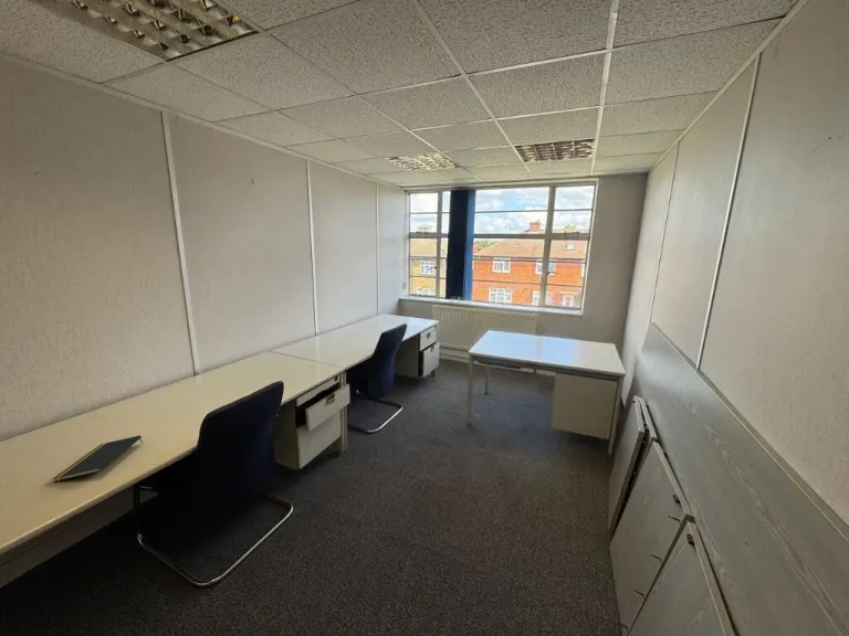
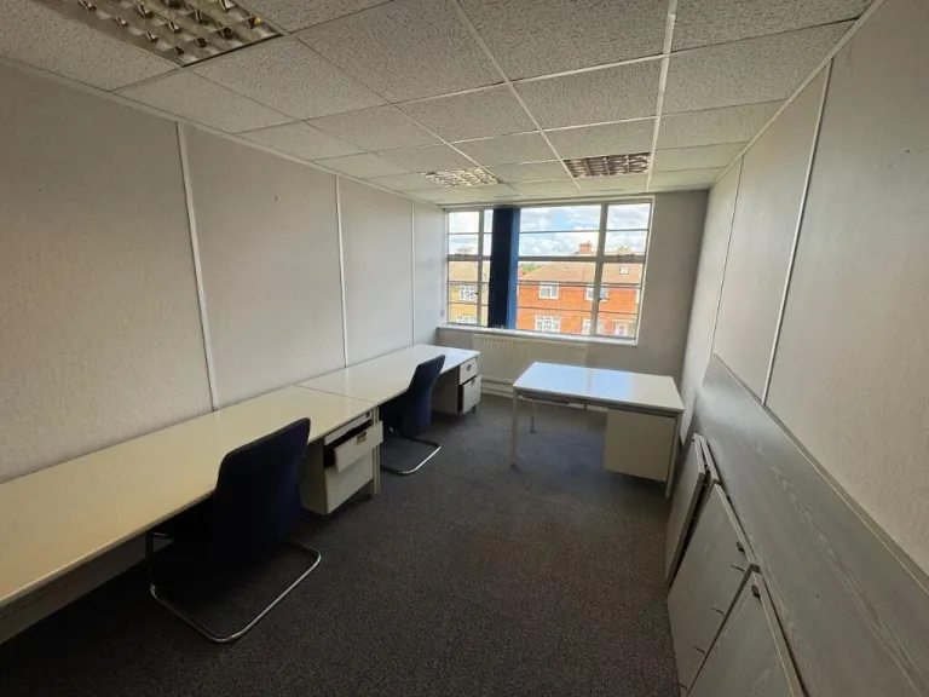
- notepad (101, 456)
